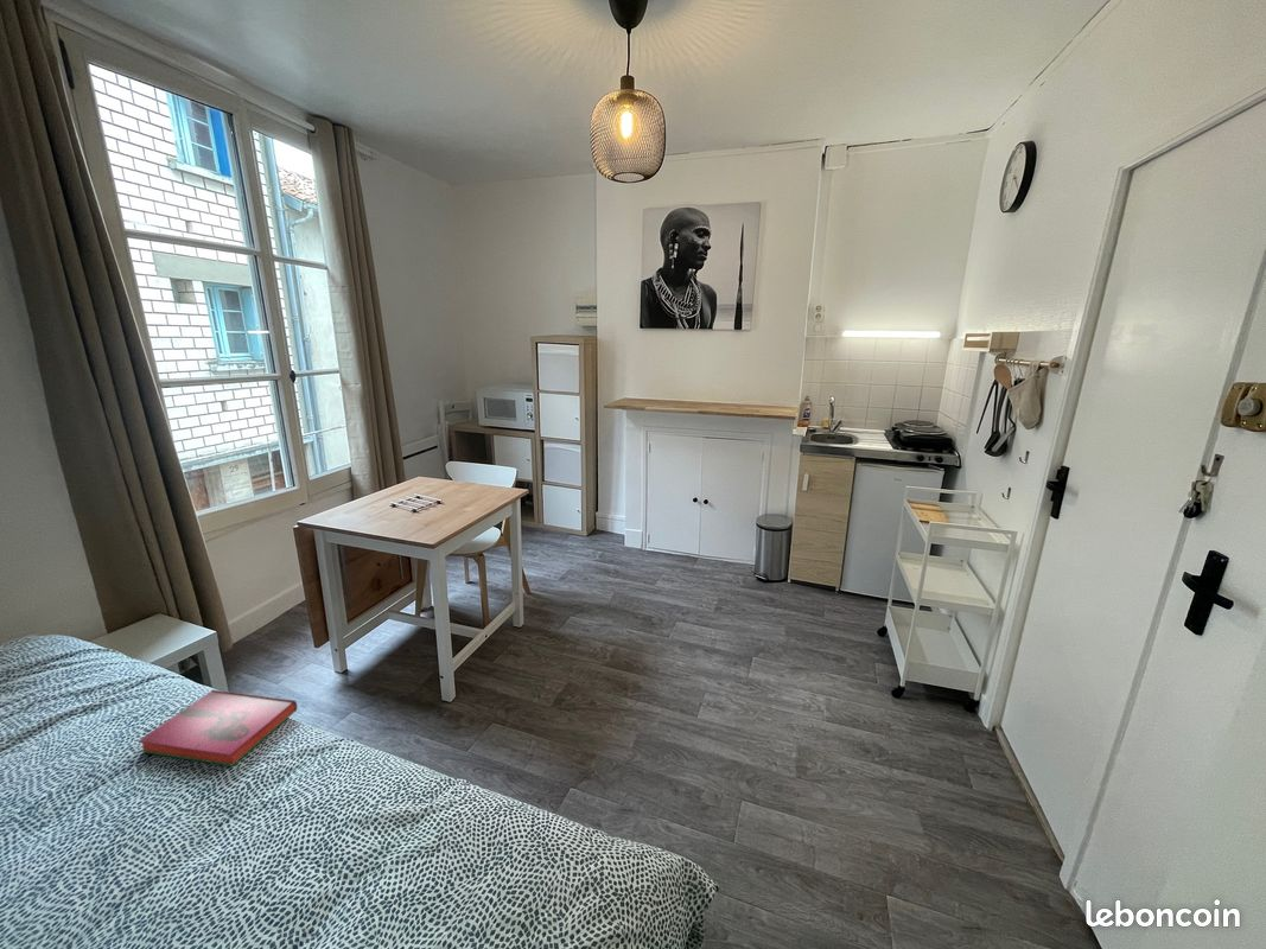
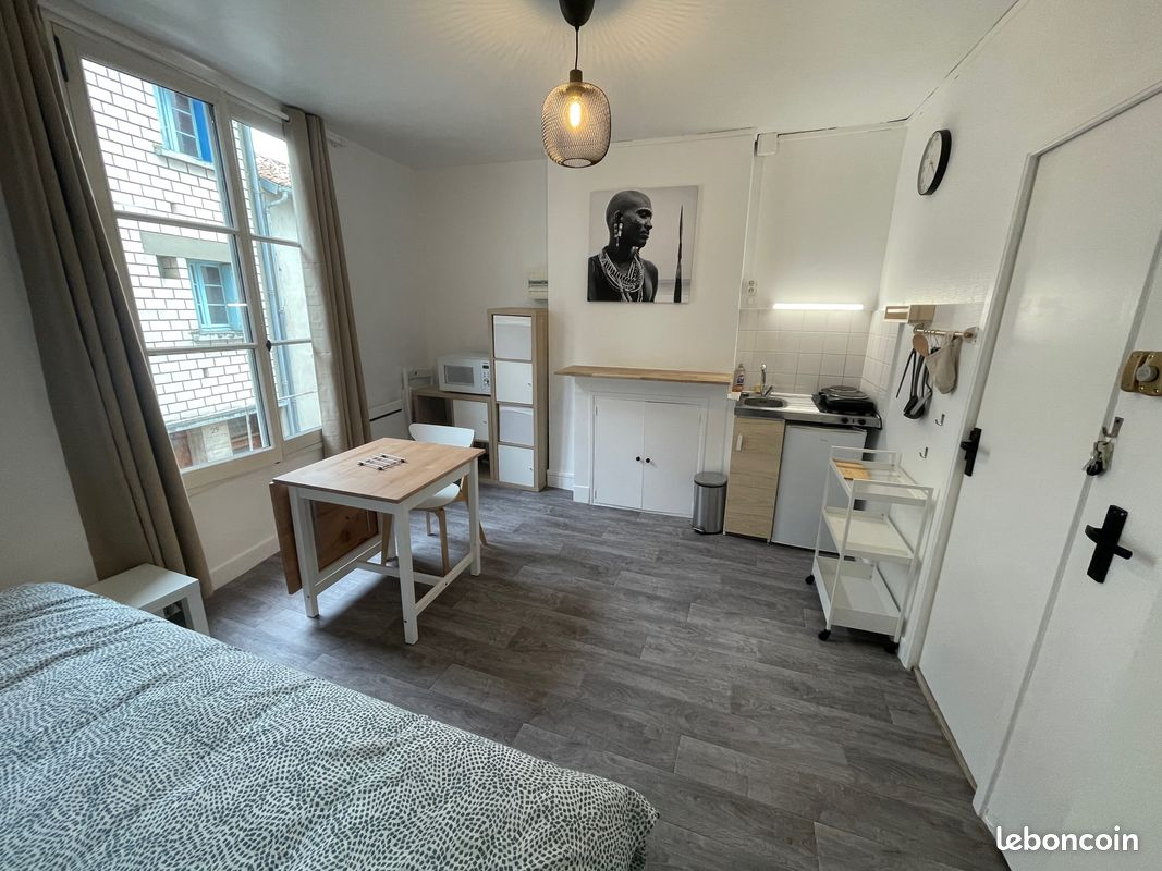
- hardback book (222, 724)
